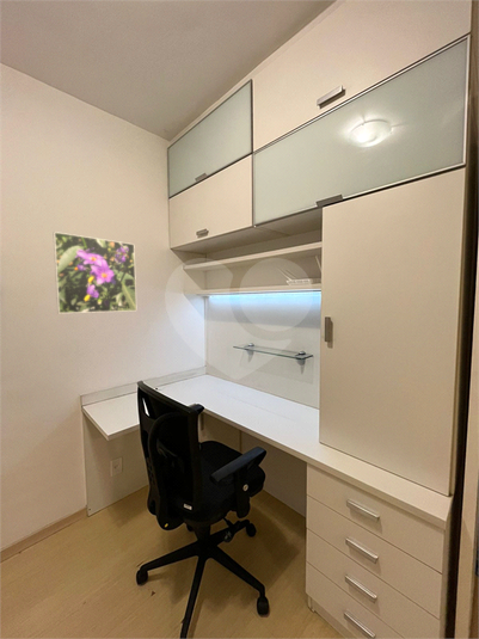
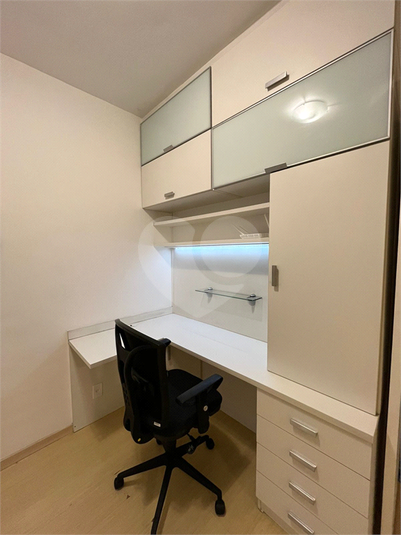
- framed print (99, 275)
